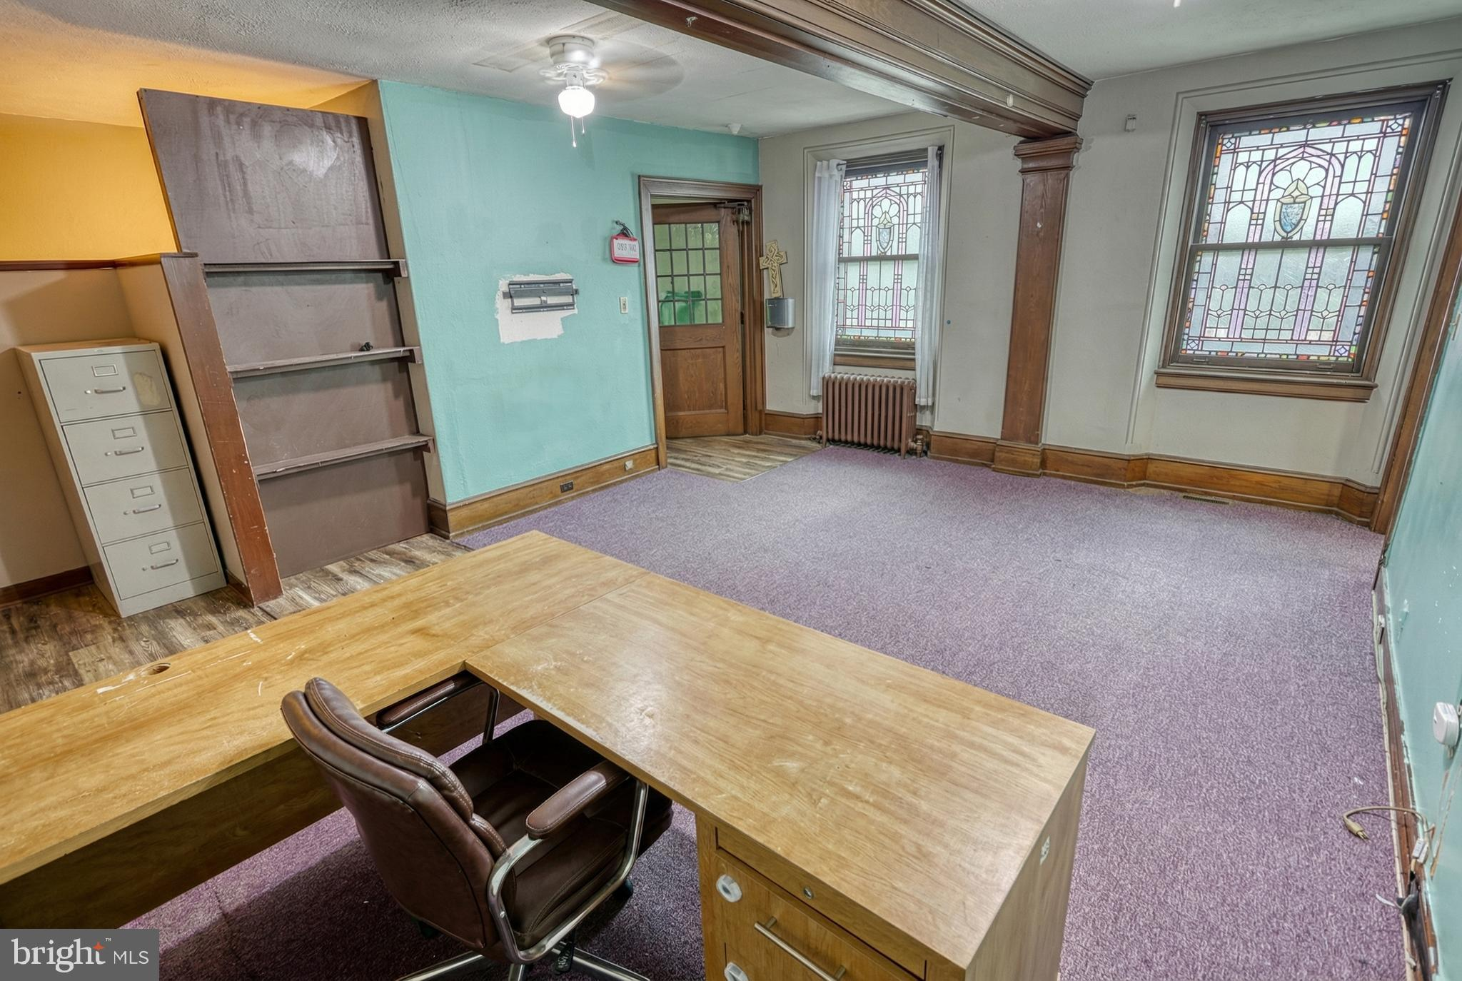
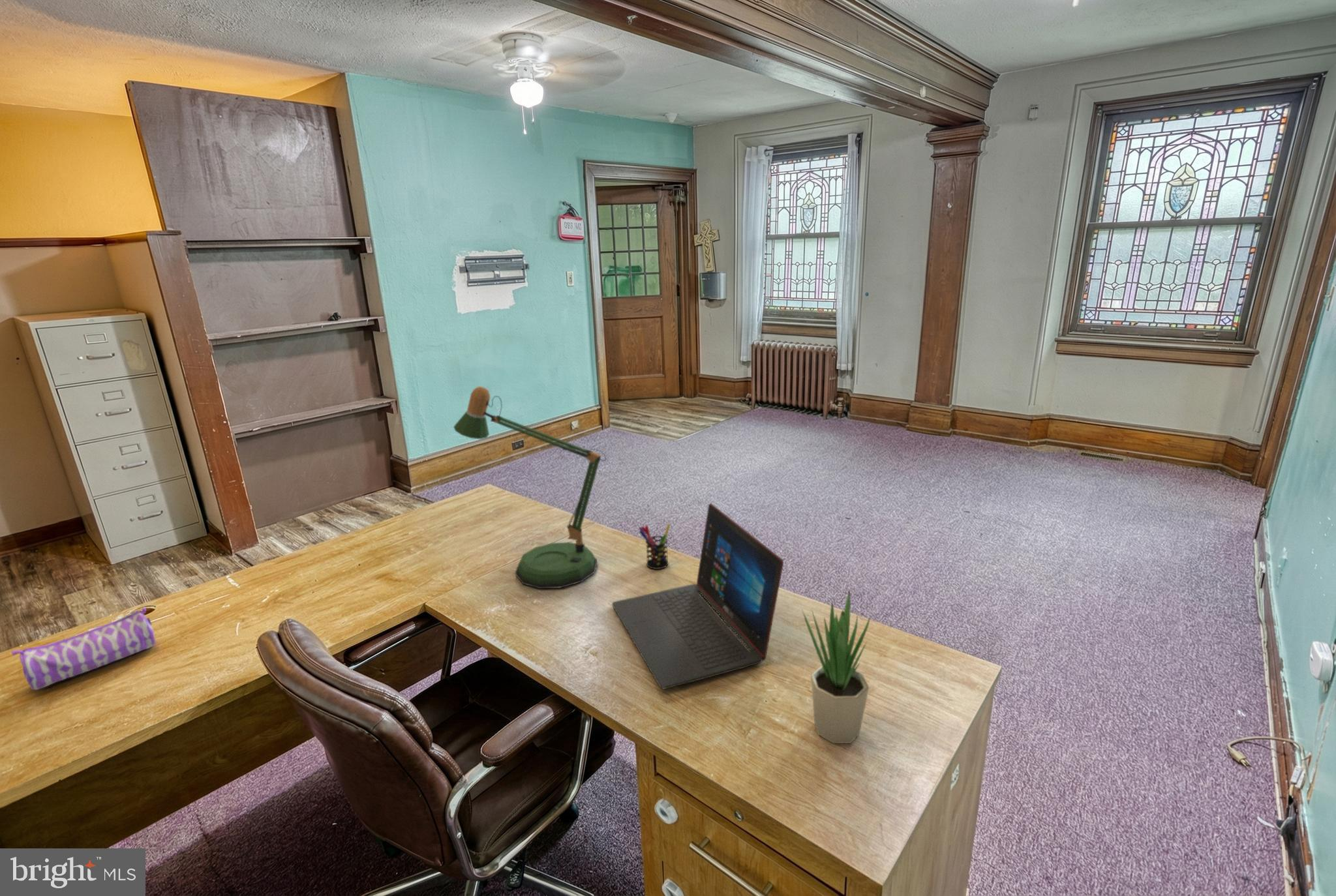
+ potted plant (835, 659)
+ pencil case (91, 647)
+ laptop (688, 585)
+ pen holder (657, 545)
+ desk lamp (541, 440)
